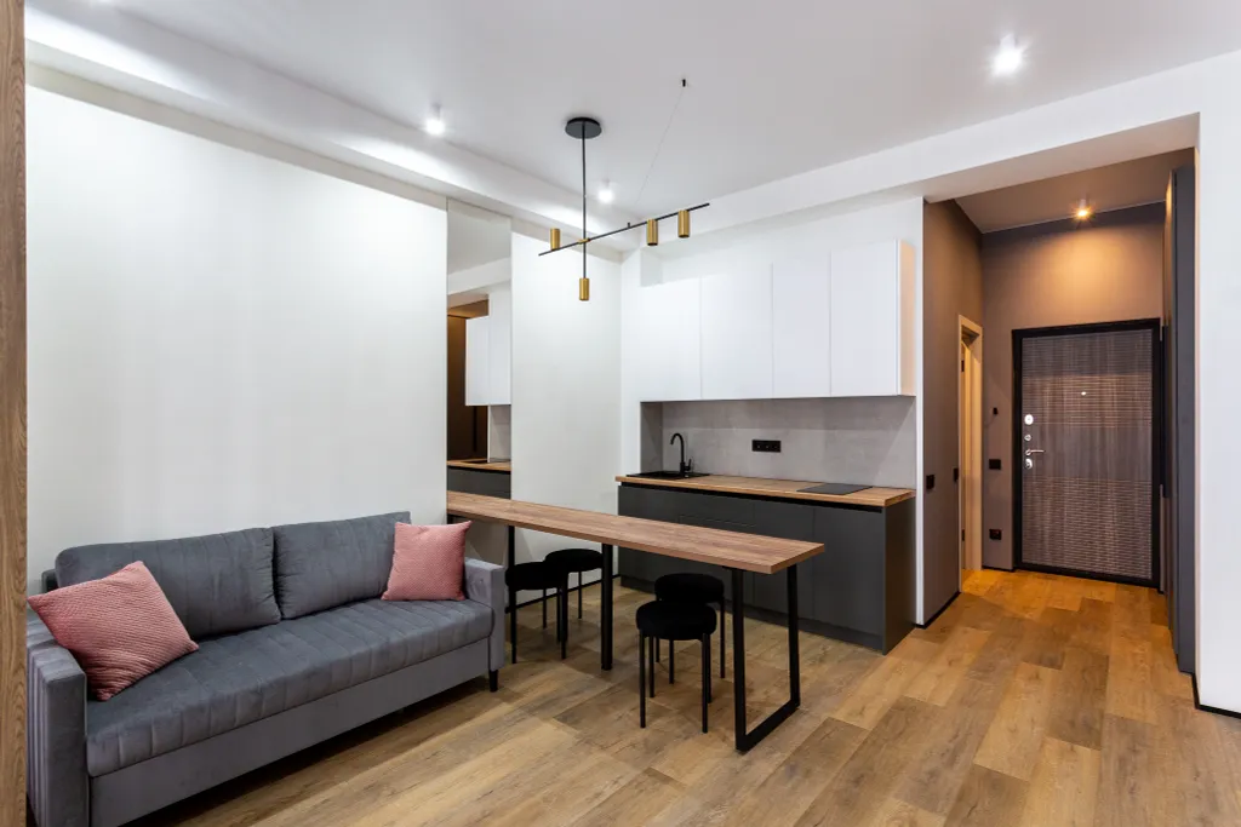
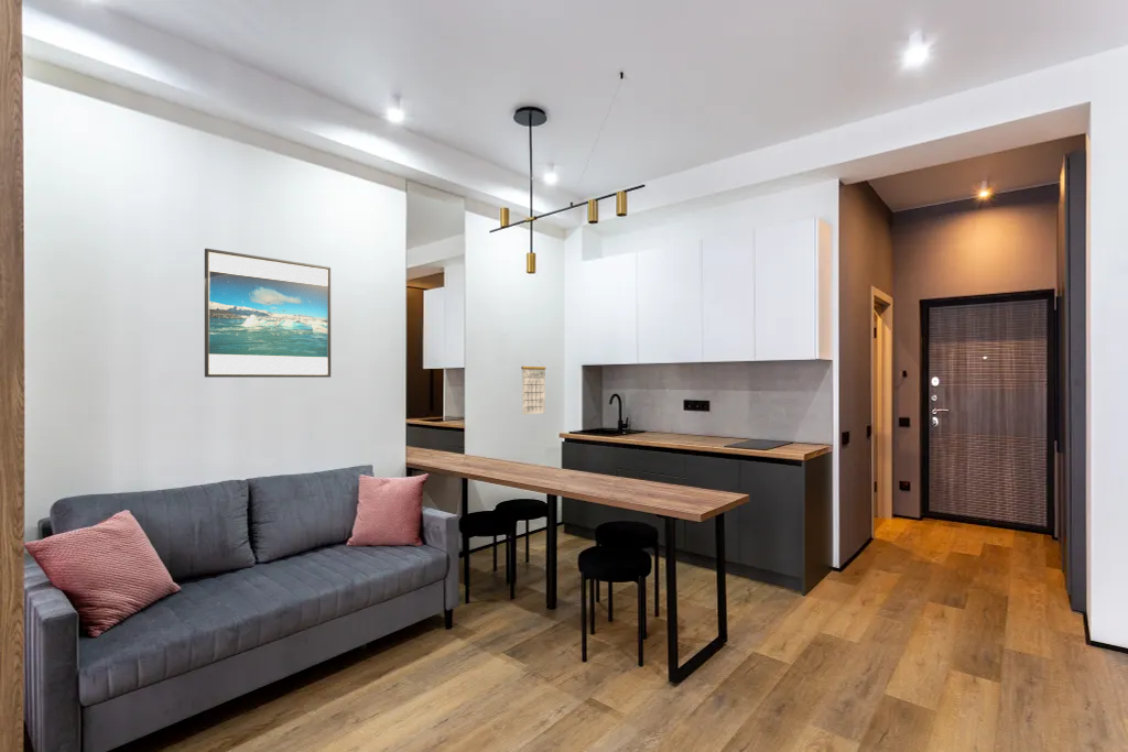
+ calendar (533, 384)
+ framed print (272, 317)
